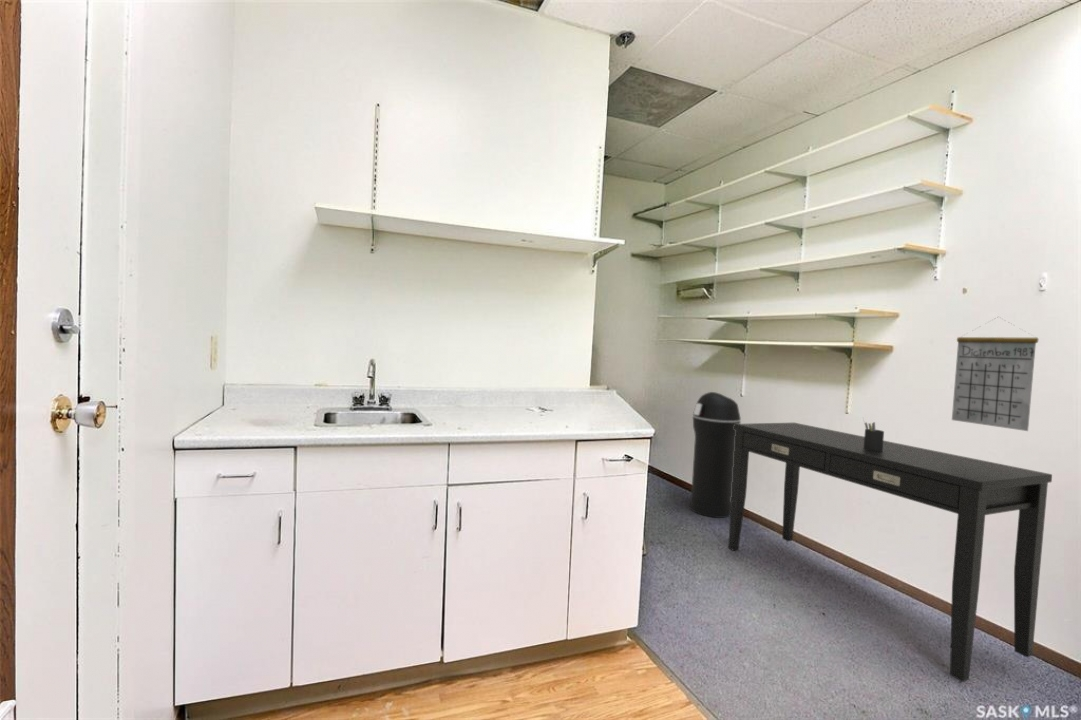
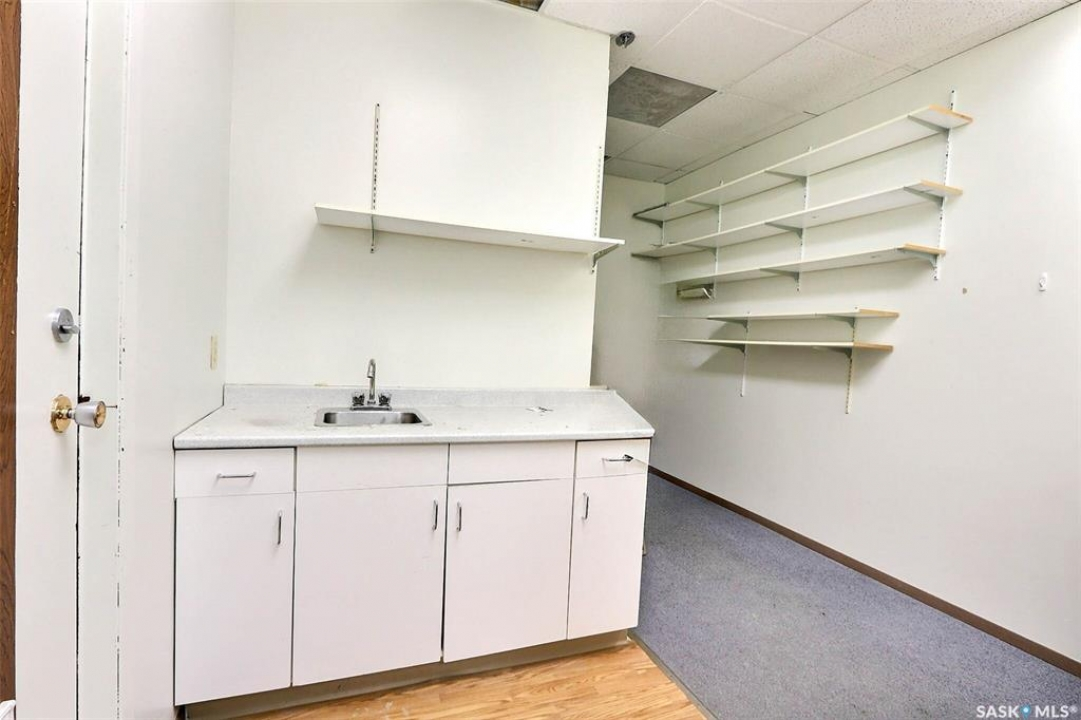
- desk (866, 486)
- calendar (992, 371)
- pen holder (872, 433)
- trash can (712, 451)
